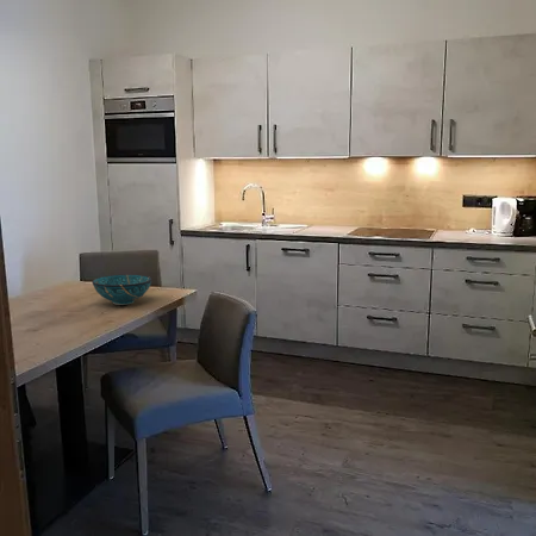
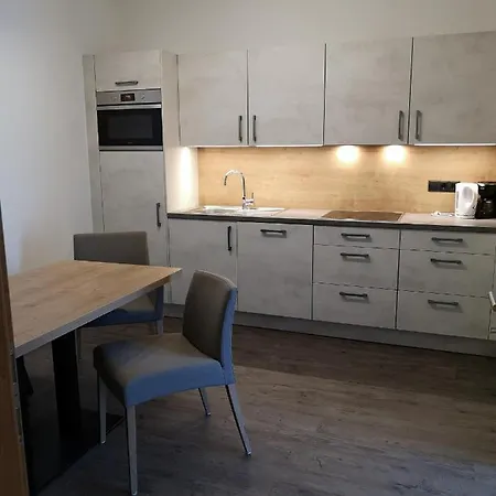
- decorative bowl (123, 291)
